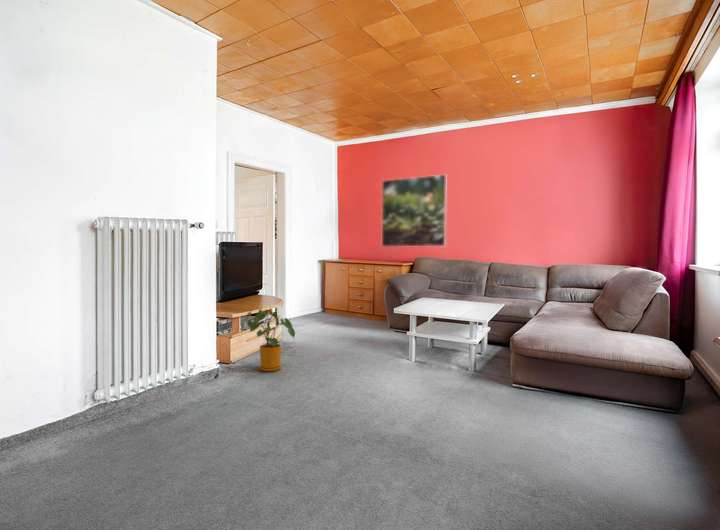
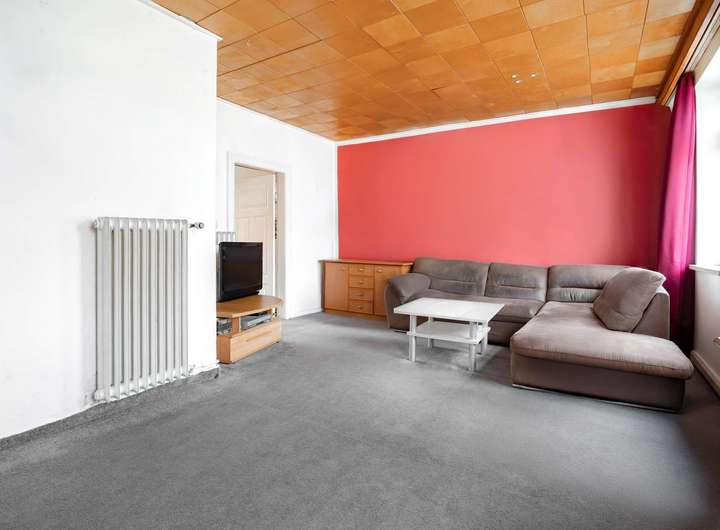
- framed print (412, 212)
- house plant (267, 340)
